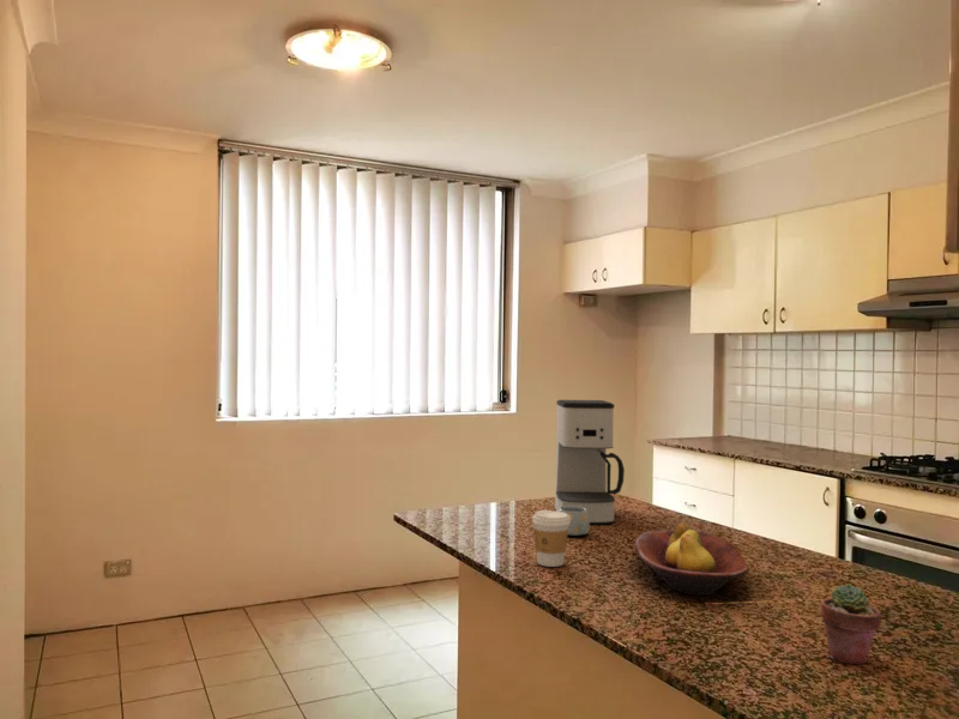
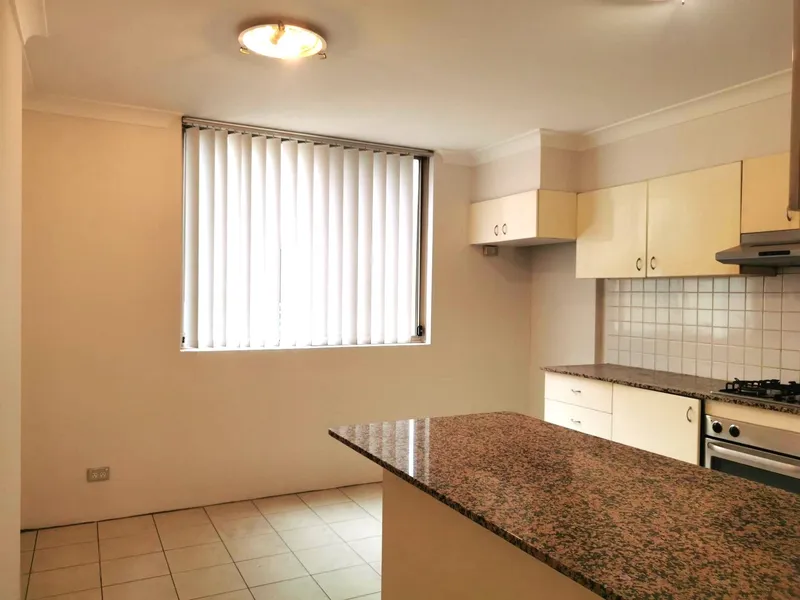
- coffee cup (550, 537)
- mug (569, 521)
- coffee maker (590, 459)
- fruit bowl (688, 552)
- potted succulent (849, 621)
